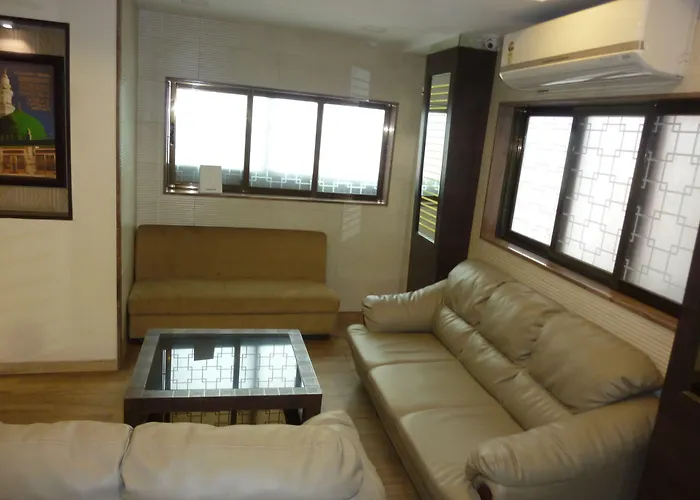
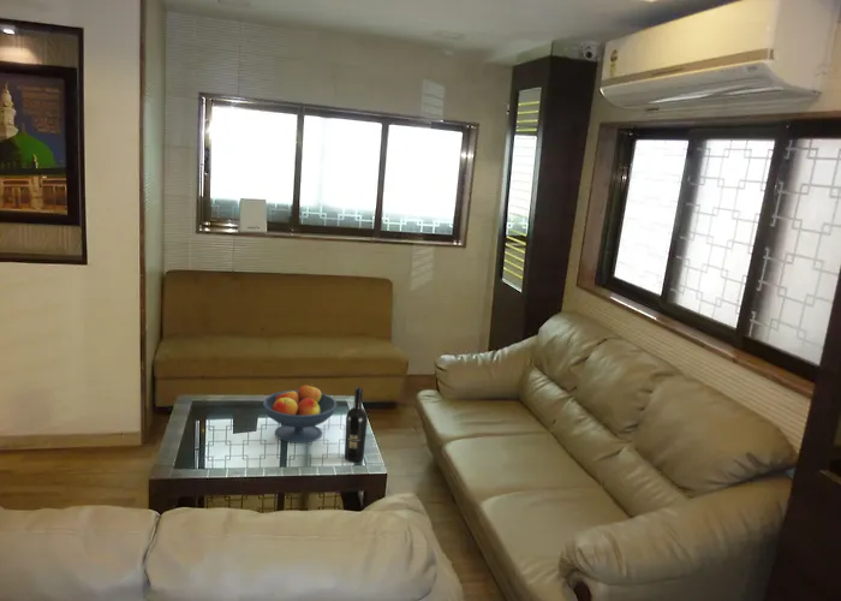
+ fruit bowl (299, 412)
+ wine bottle (356, 423)
